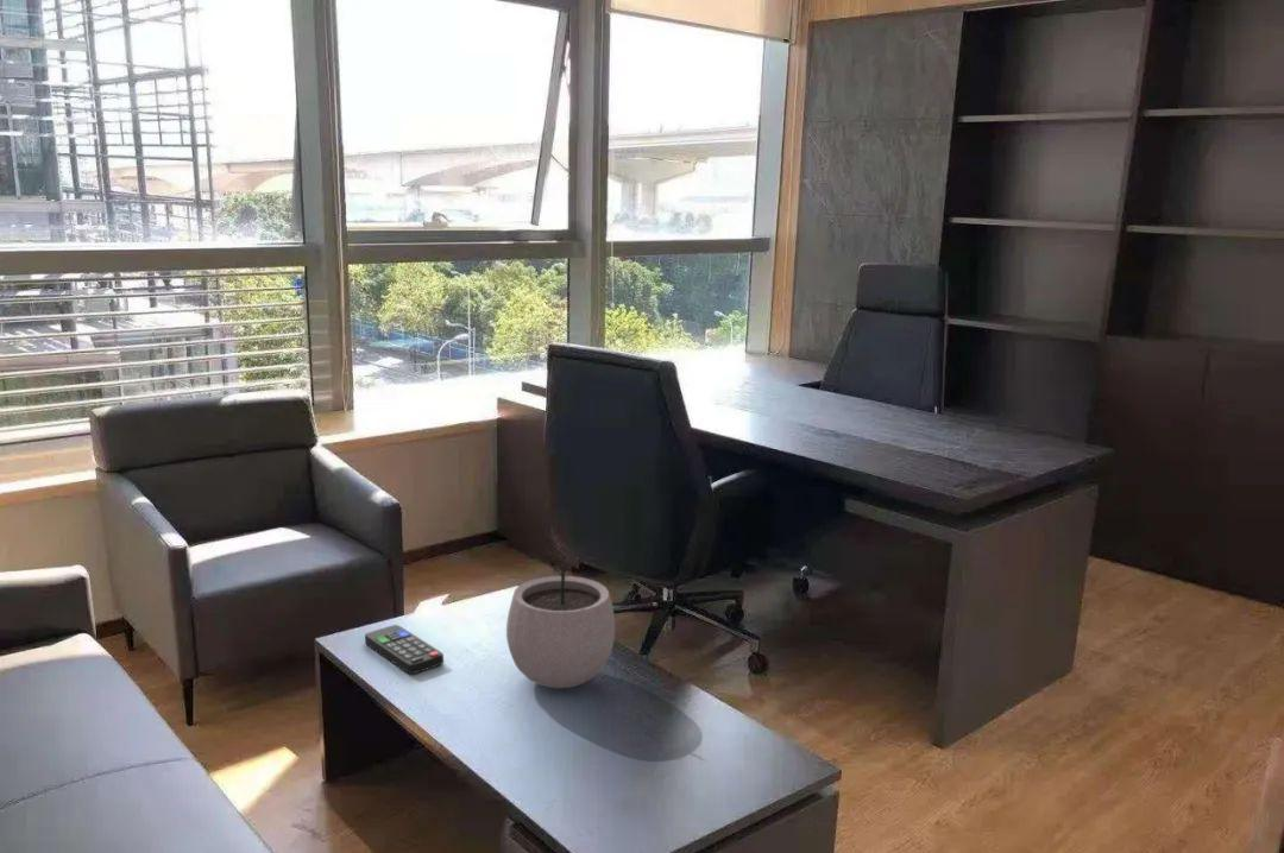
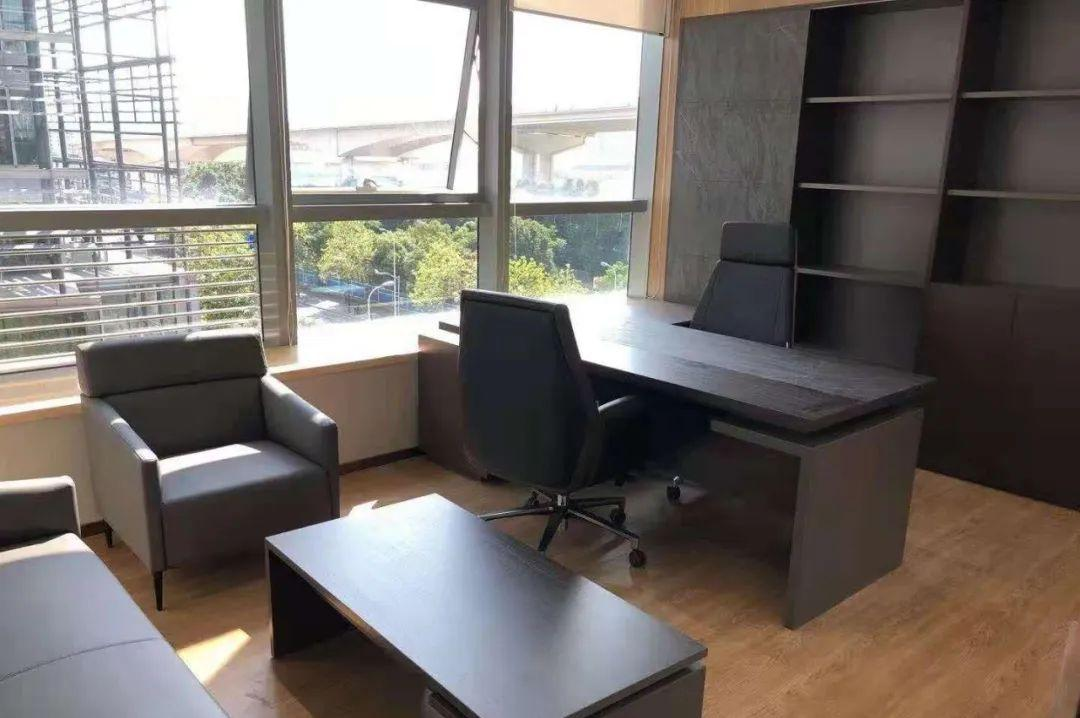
- plant pot (561, 617)
- remote control (403, 647)
